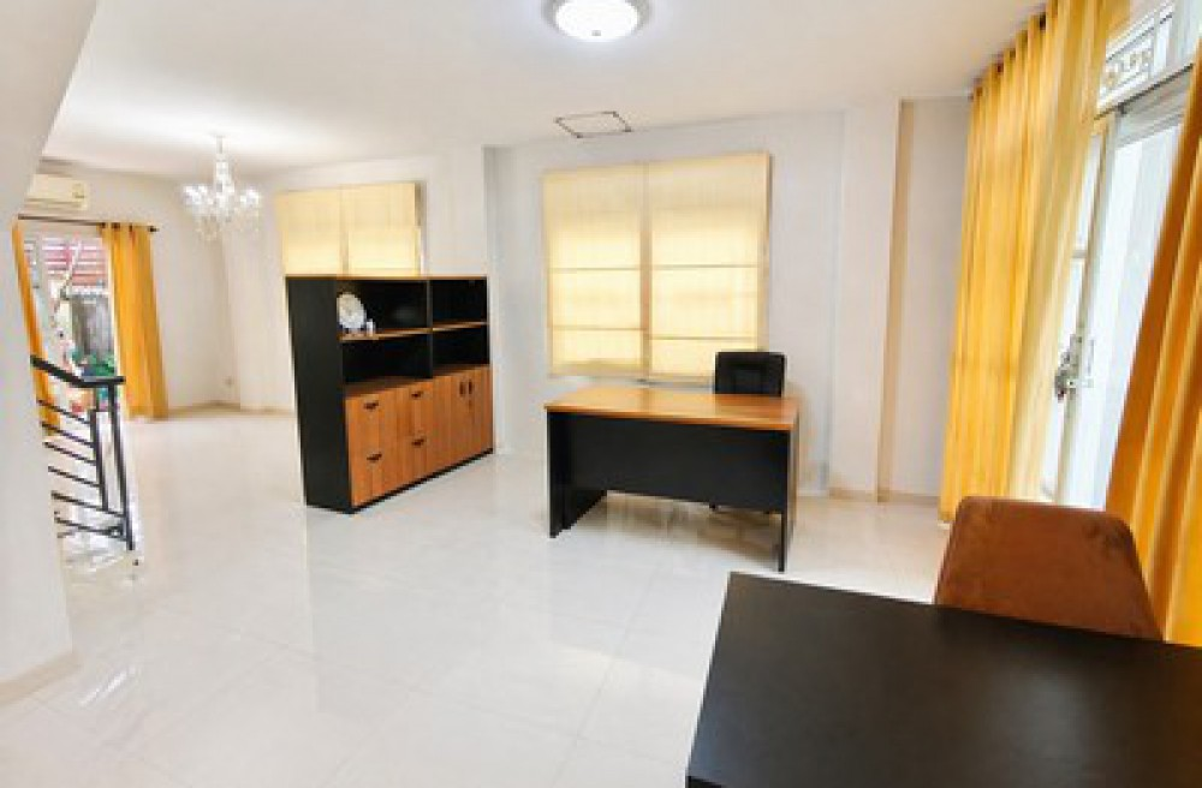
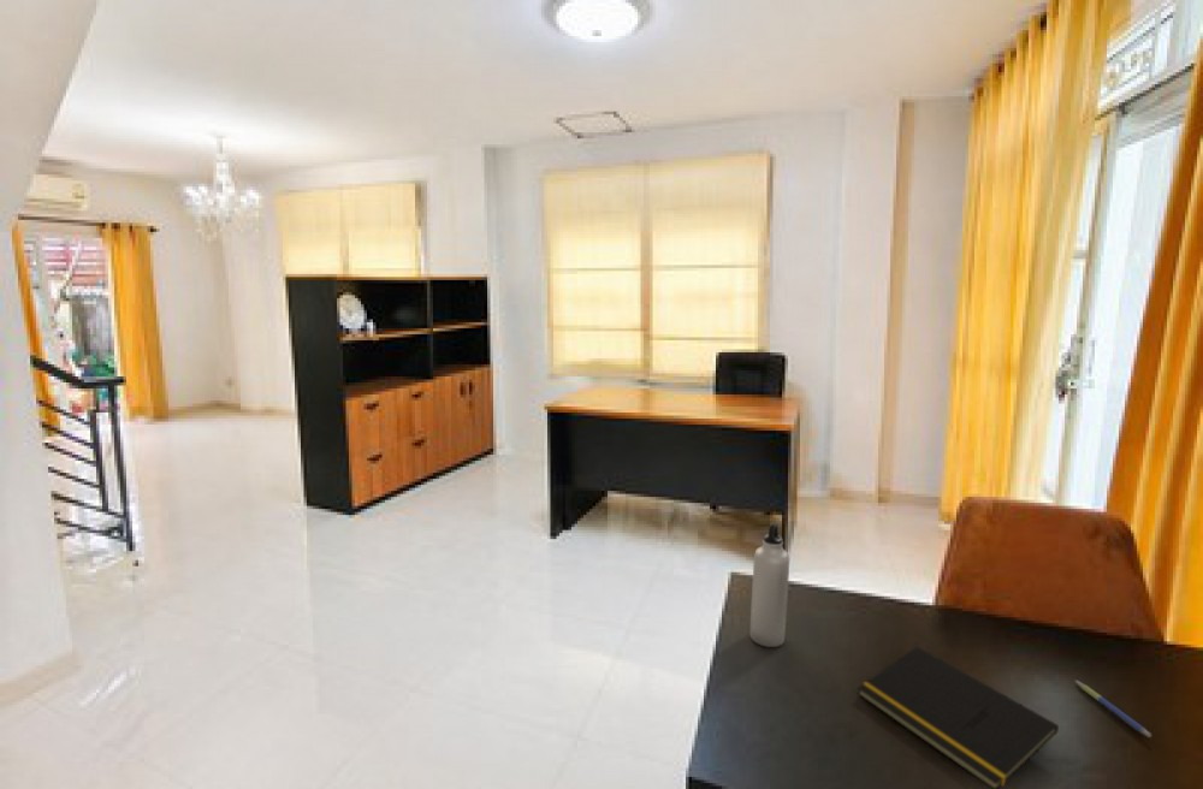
+ water bottle (770, 581)
+ notepad (950, 708)
+ pen (1109, 706)
